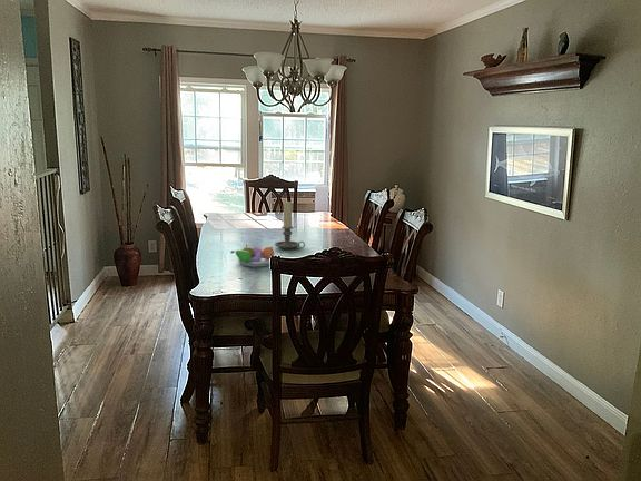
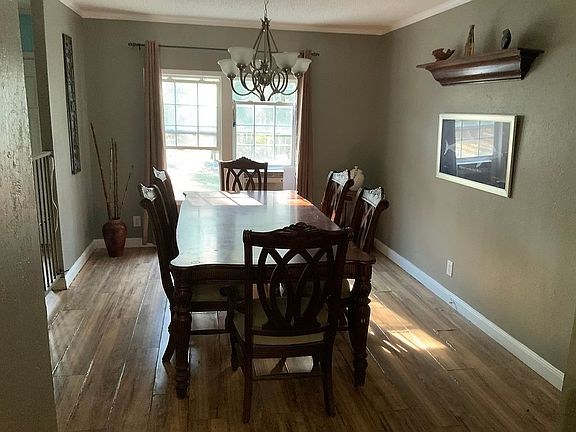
- candle holder (289, 224)
- fruit bowl (255, 254)
